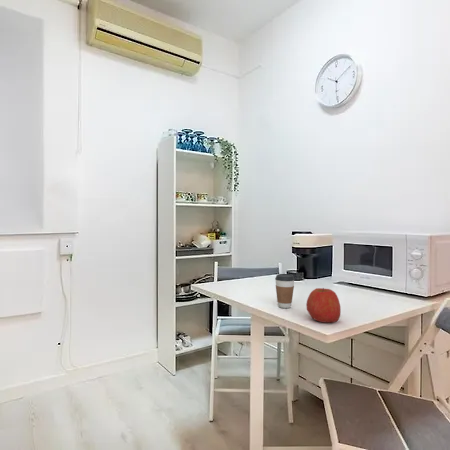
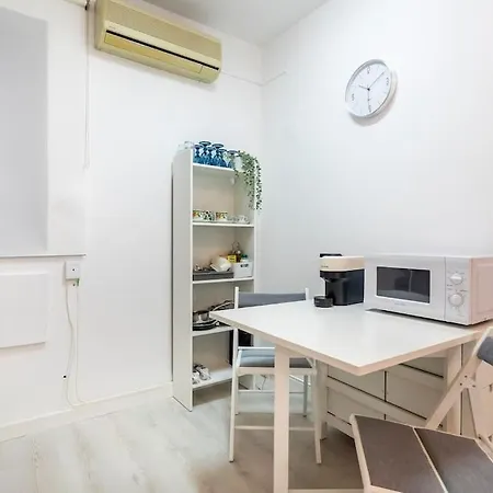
- apple (323, 303)
- coffee cup (284, 290)
